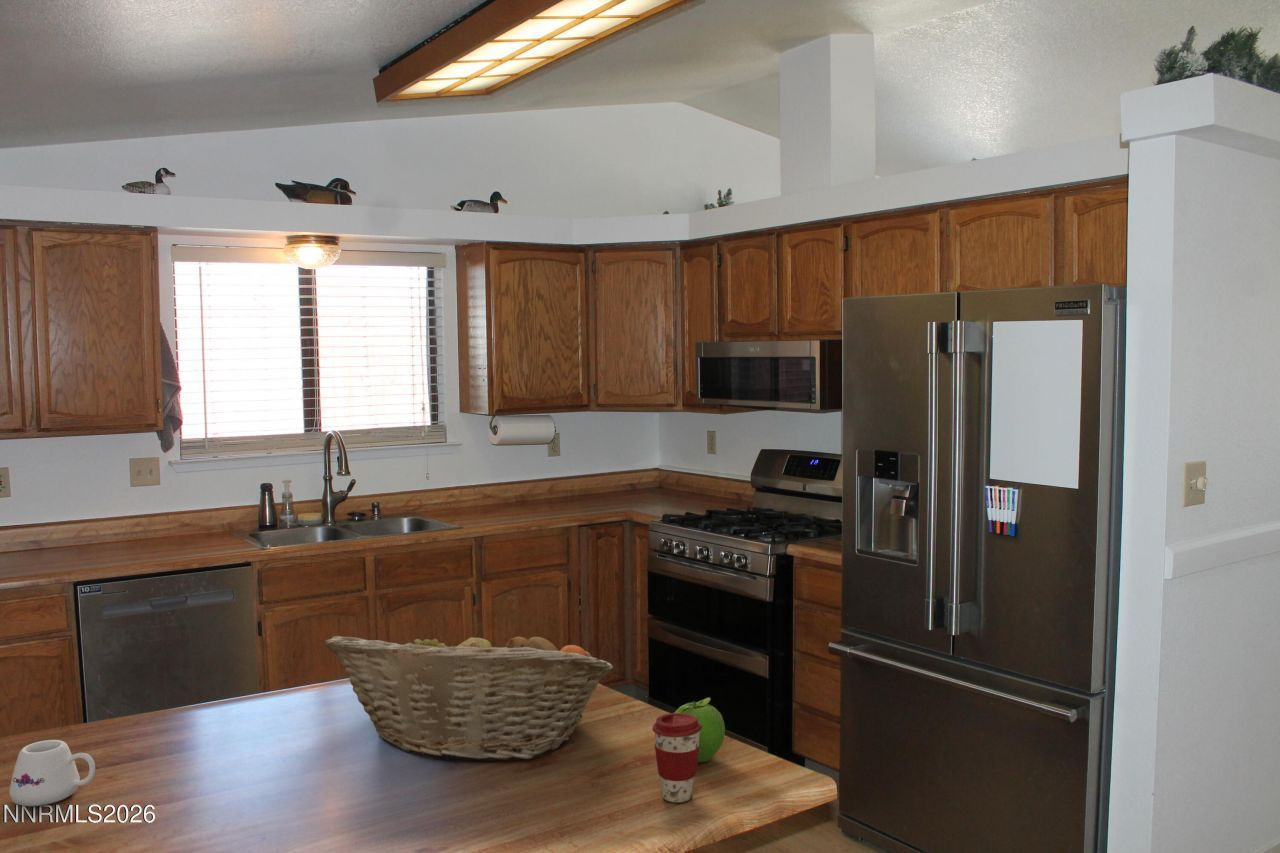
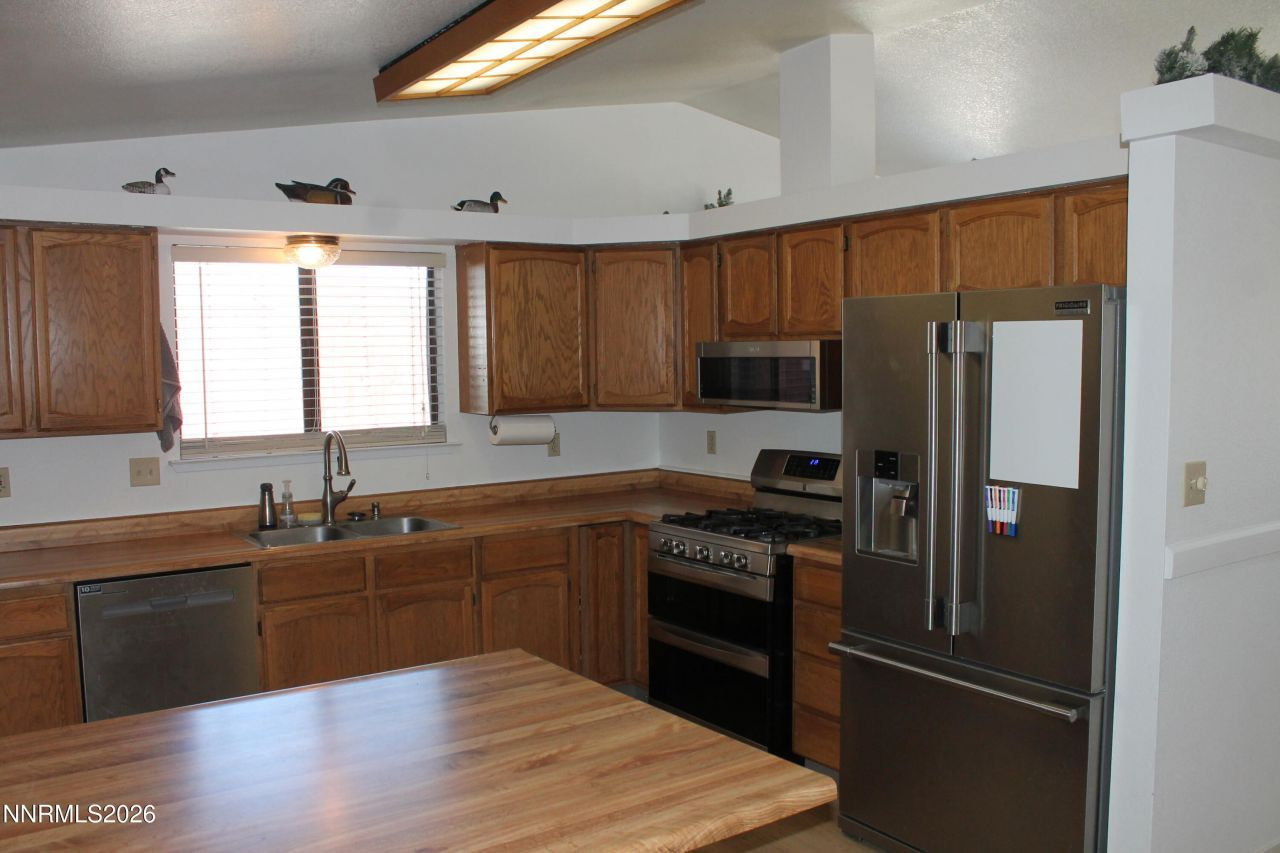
- fruit basket (469, 676)
- coffee cup (677, 757)
- fruit (700, 730)
- mug (54, 771)
